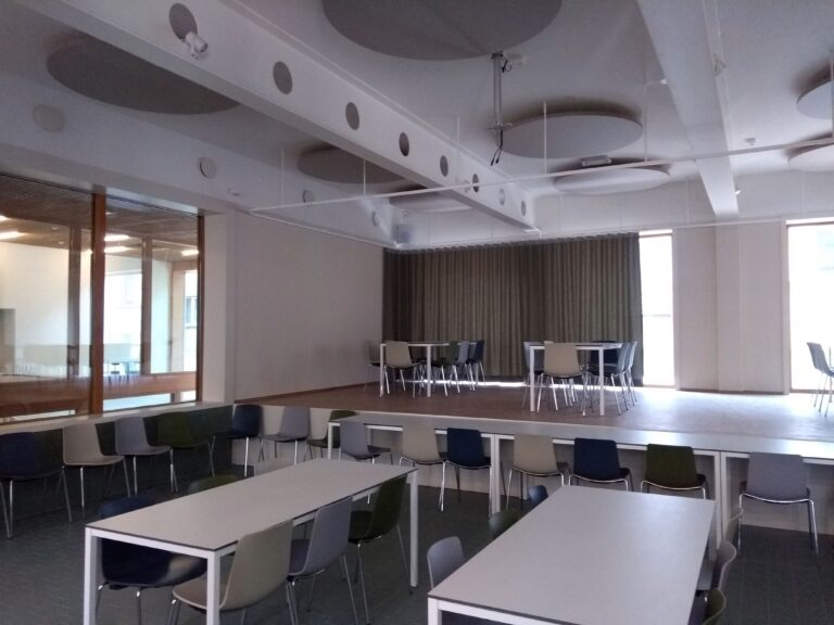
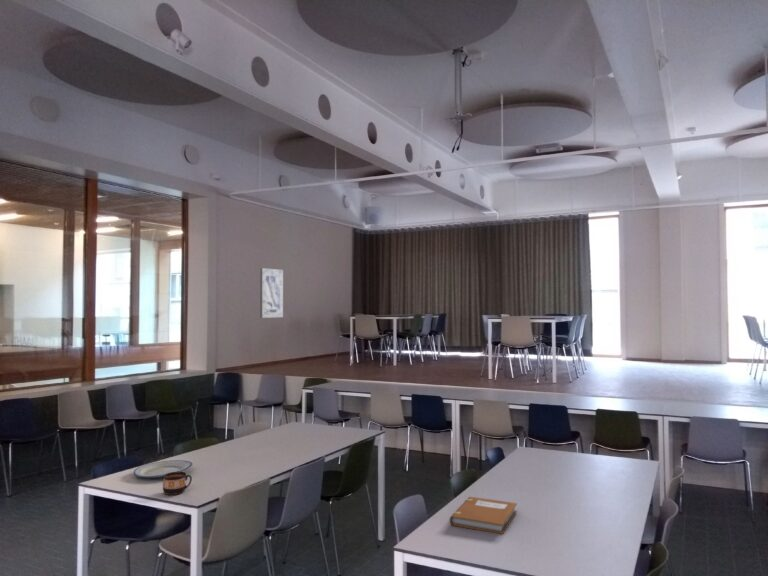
+ notebook (484, 513)
+ wall art (271, 293)
+ plate (163, 469)
+ cup (175, 483)
